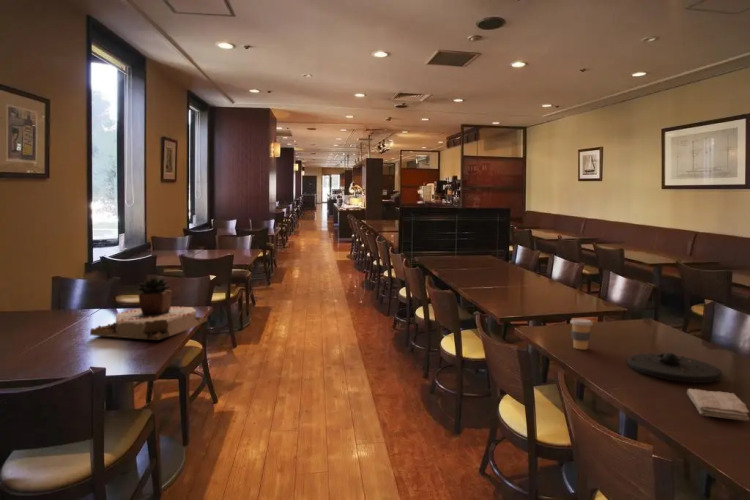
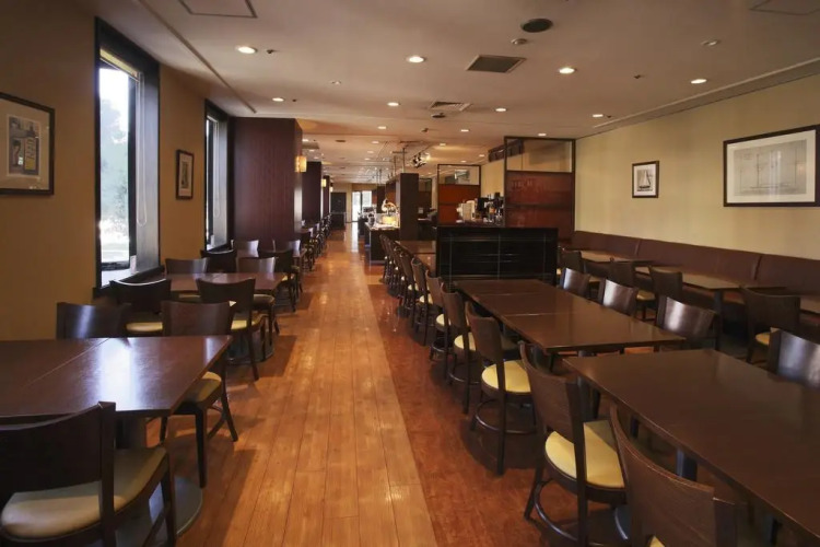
- washcloth (716, 402)
- plate (672, 361)
- succulent plant (152, 303)
- coffee cup (581, 334)
